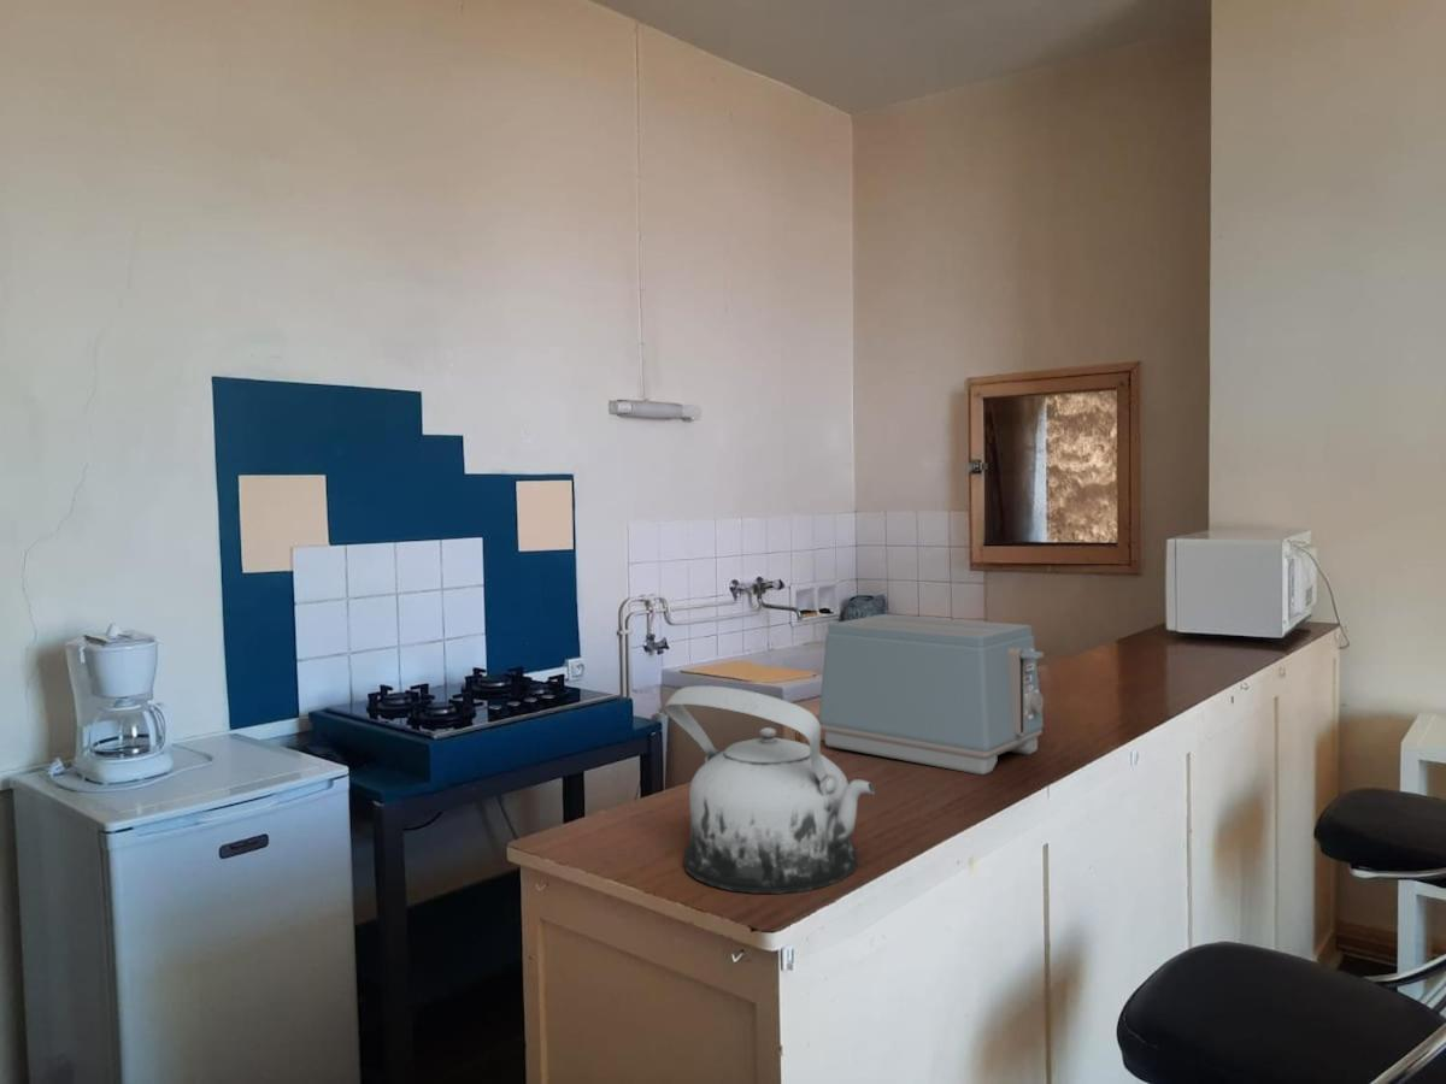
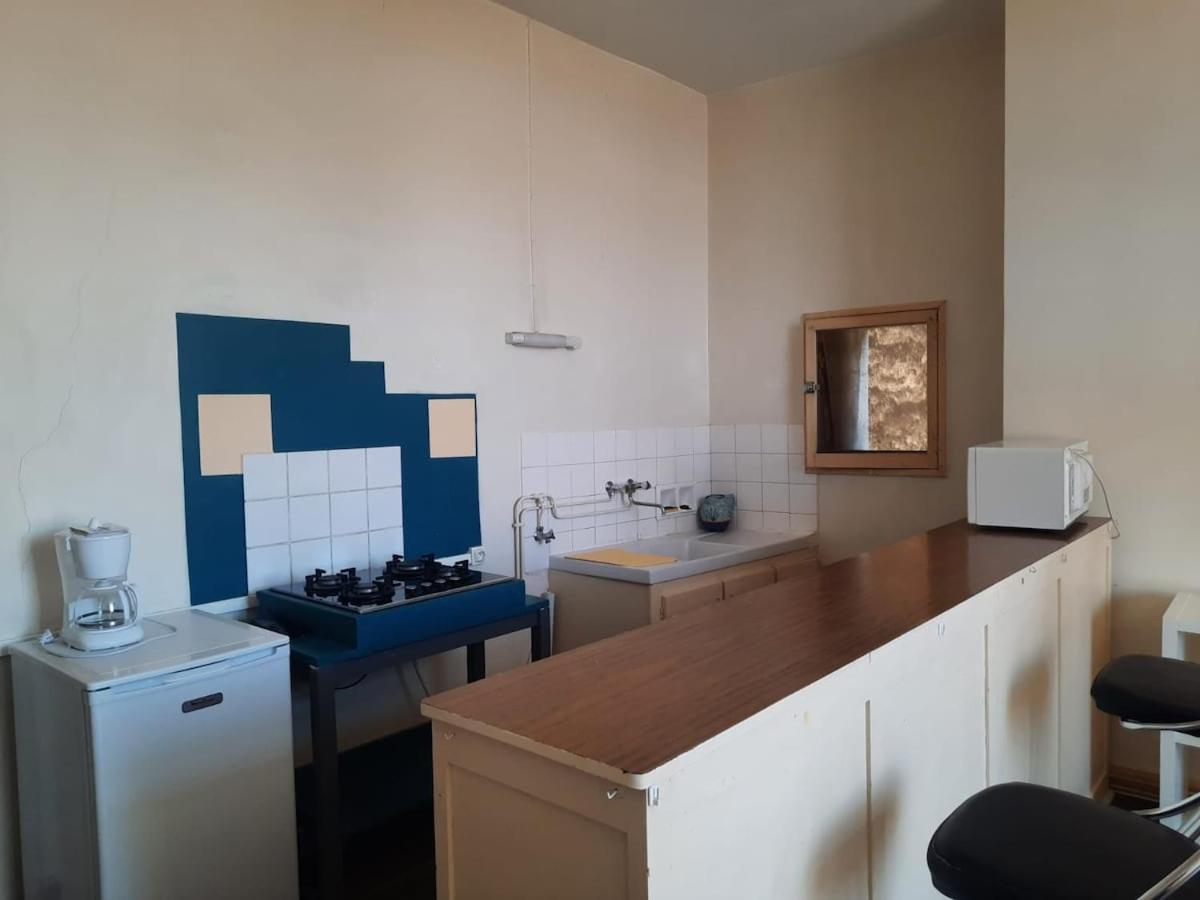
- toaster (937, 688)
- teapot (781, 773)
